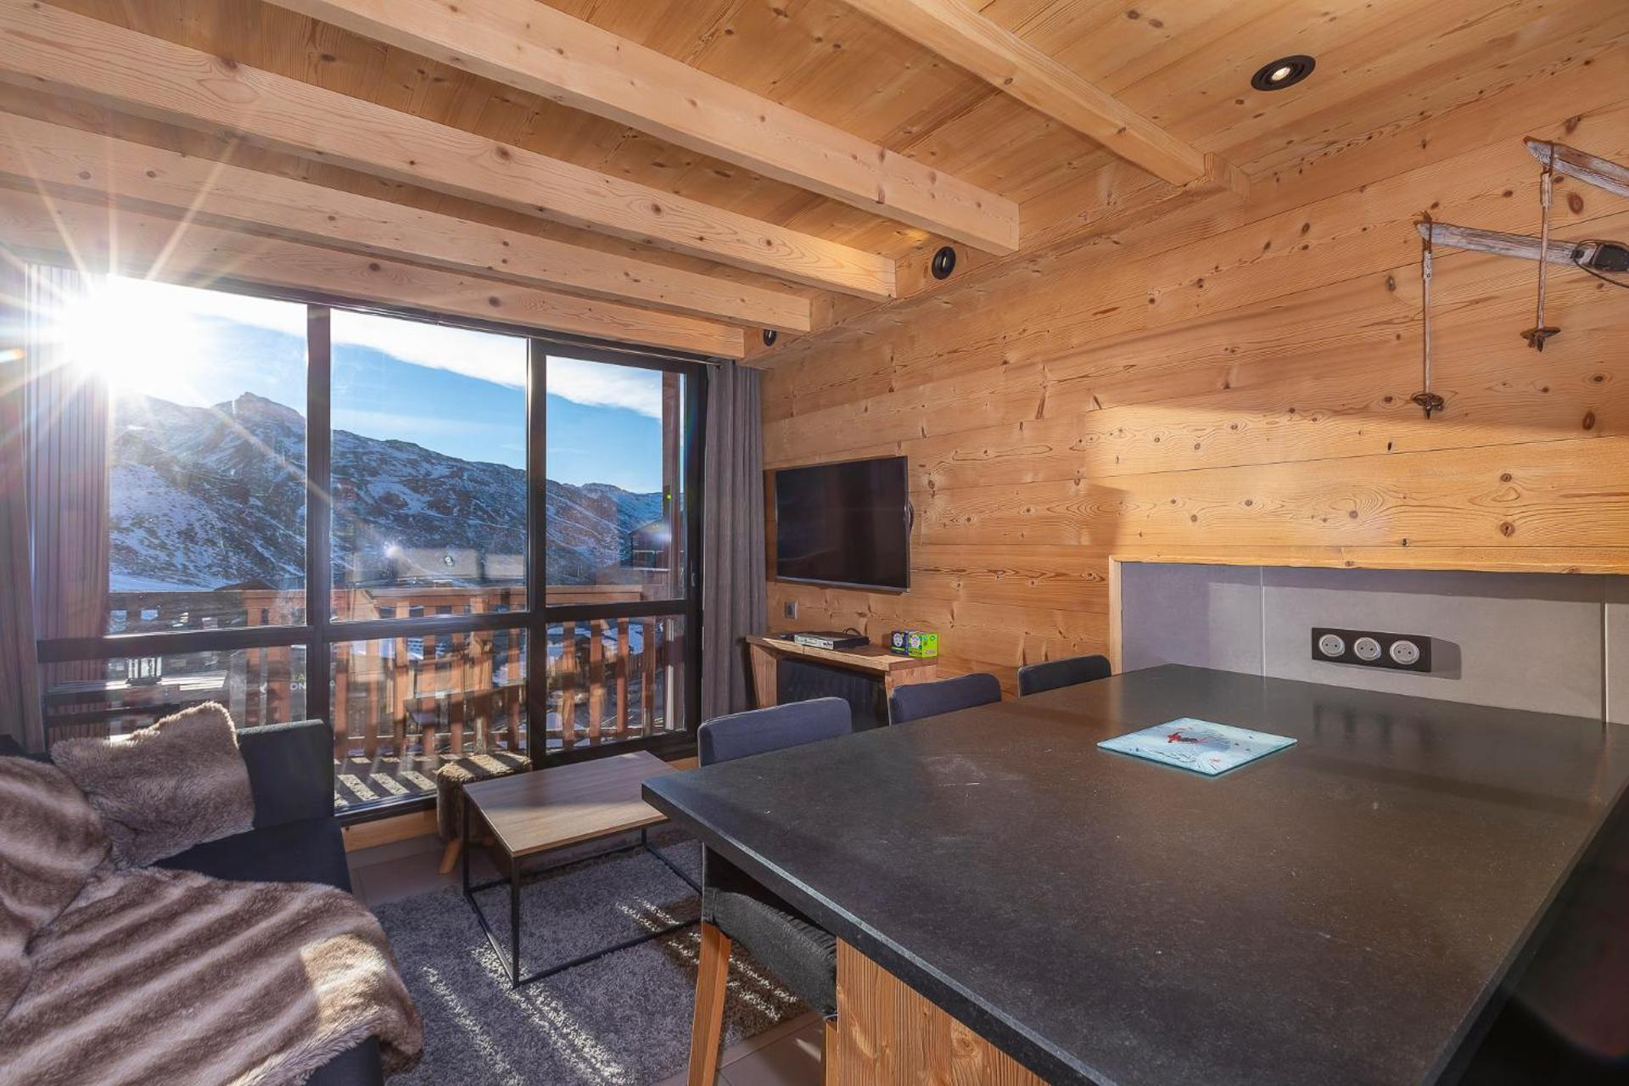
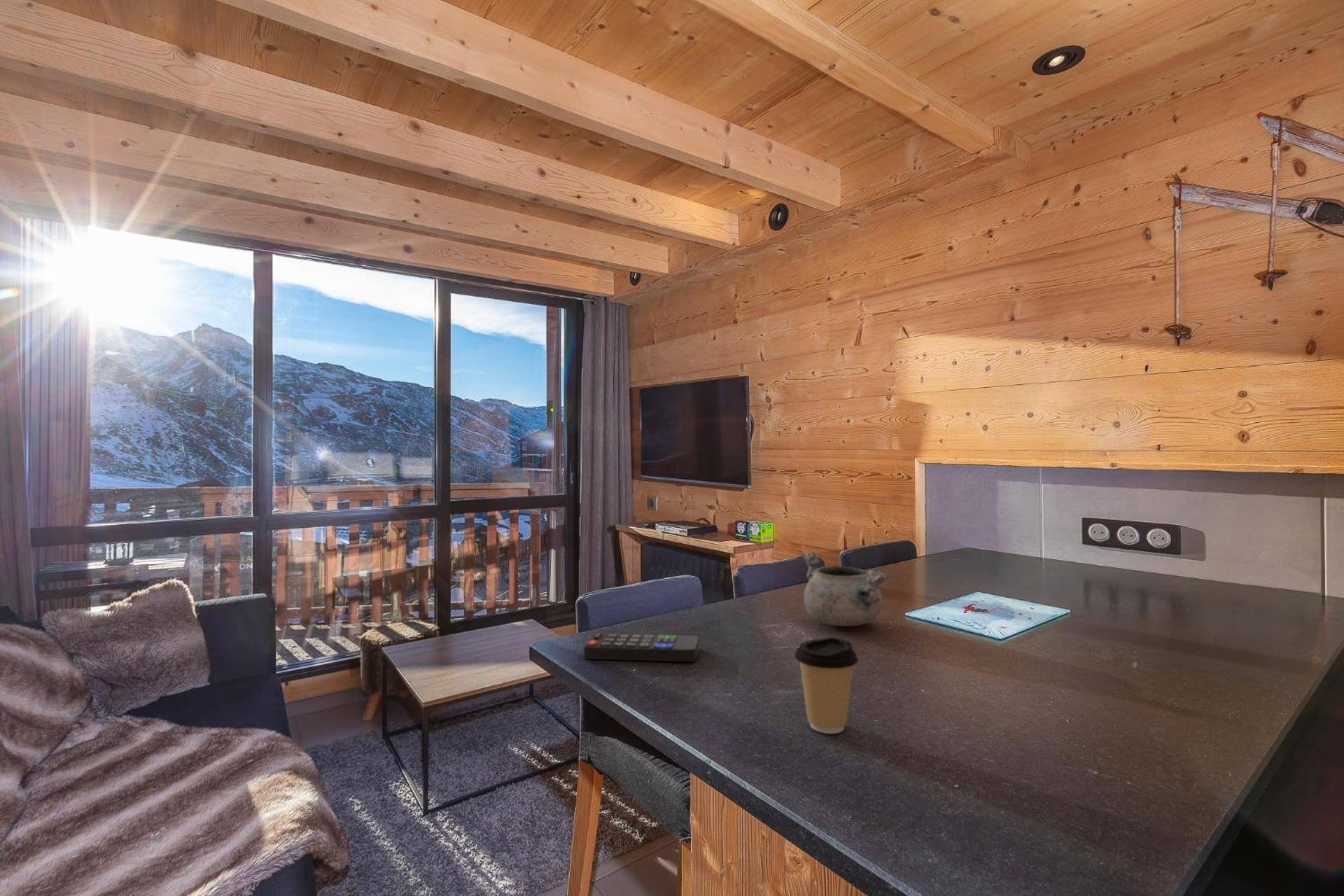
+ decorative bowl (844, 591)
+ coffee cup (826, 685)
+ remote control (642, 645)
